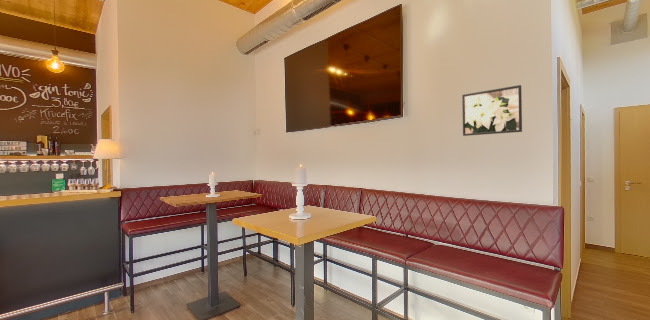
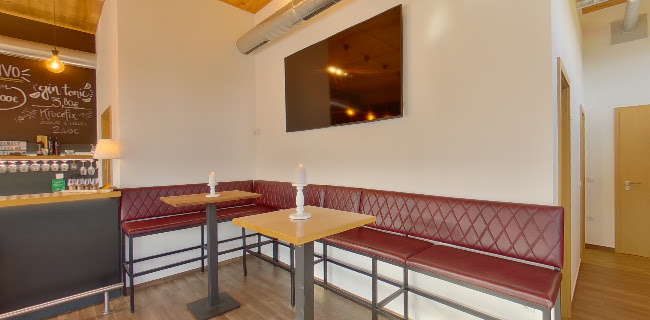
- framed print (490, 112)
